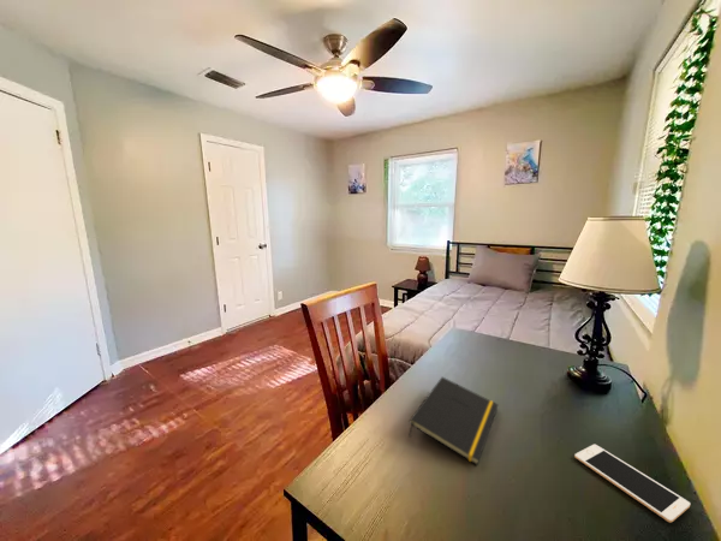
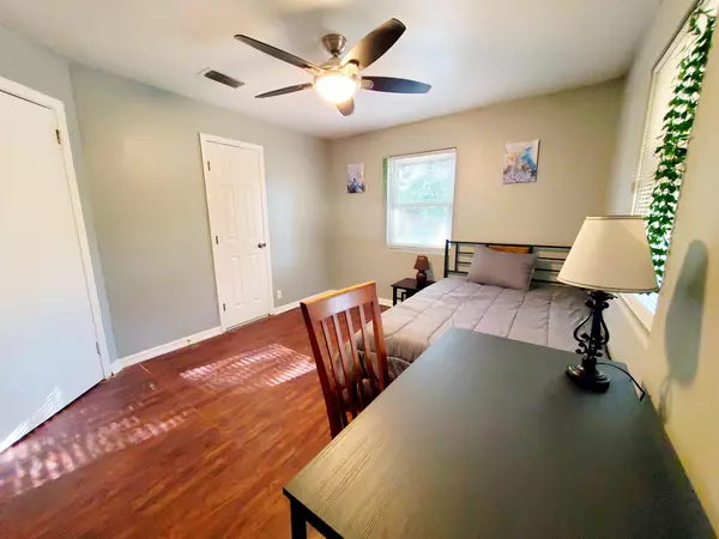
- cell phone (626, 477)
- notepad (455, 412)
